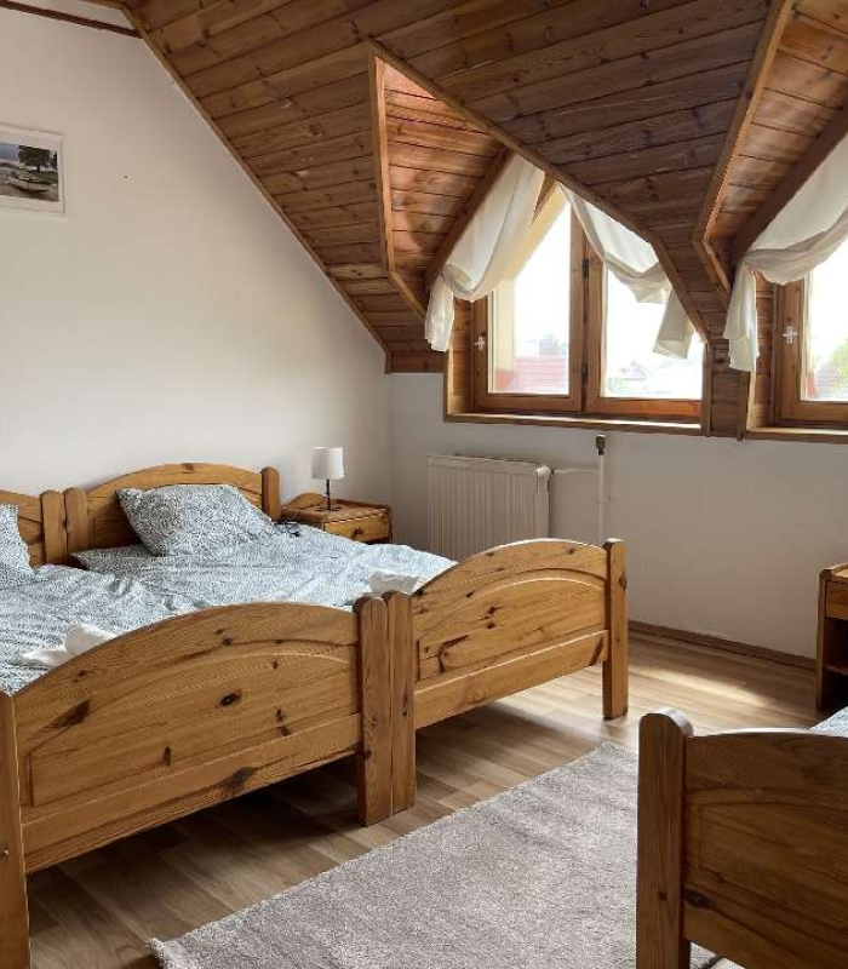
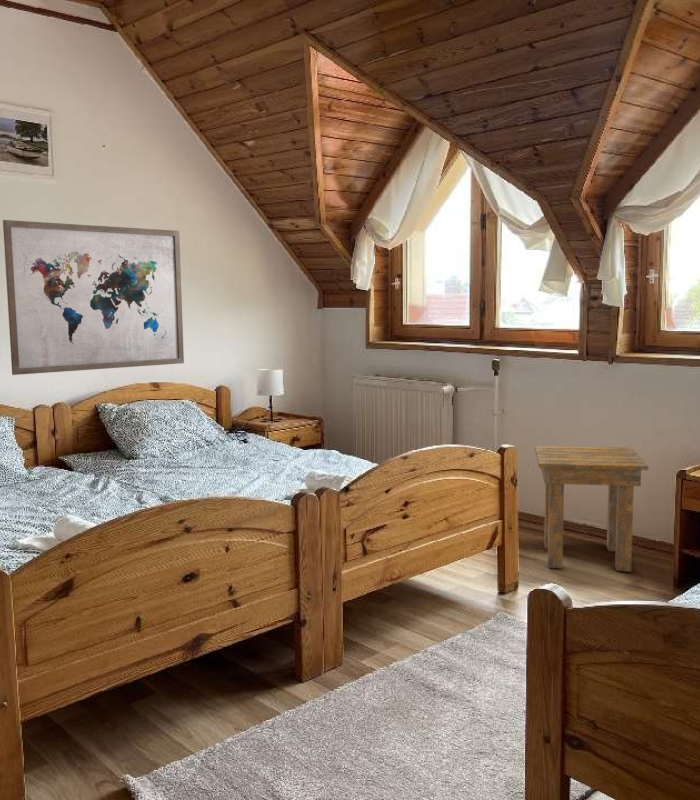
+ wall art (101, 297)
+ side table (608, 506)
